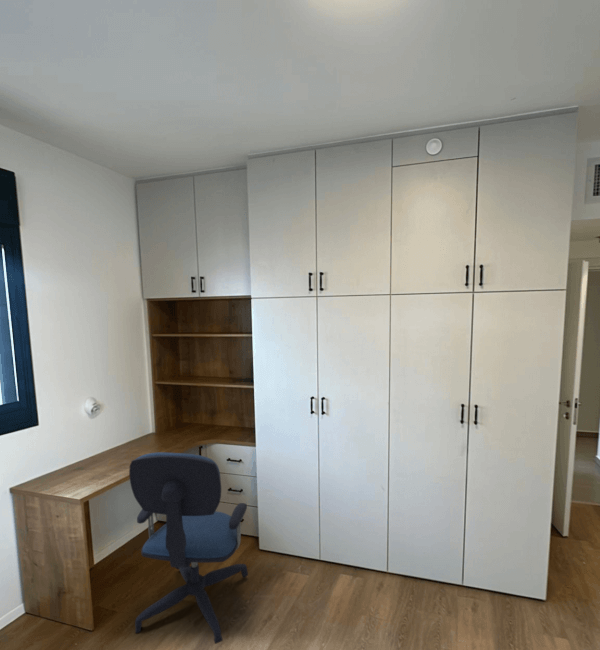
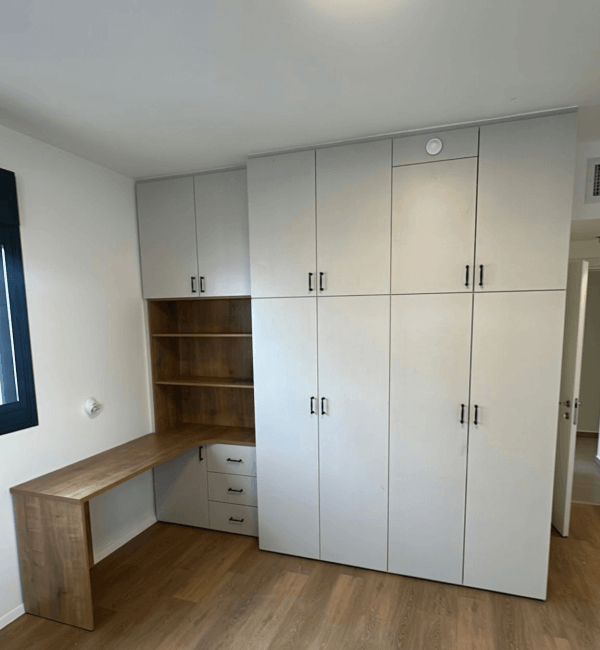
- office chair (194, 521)
